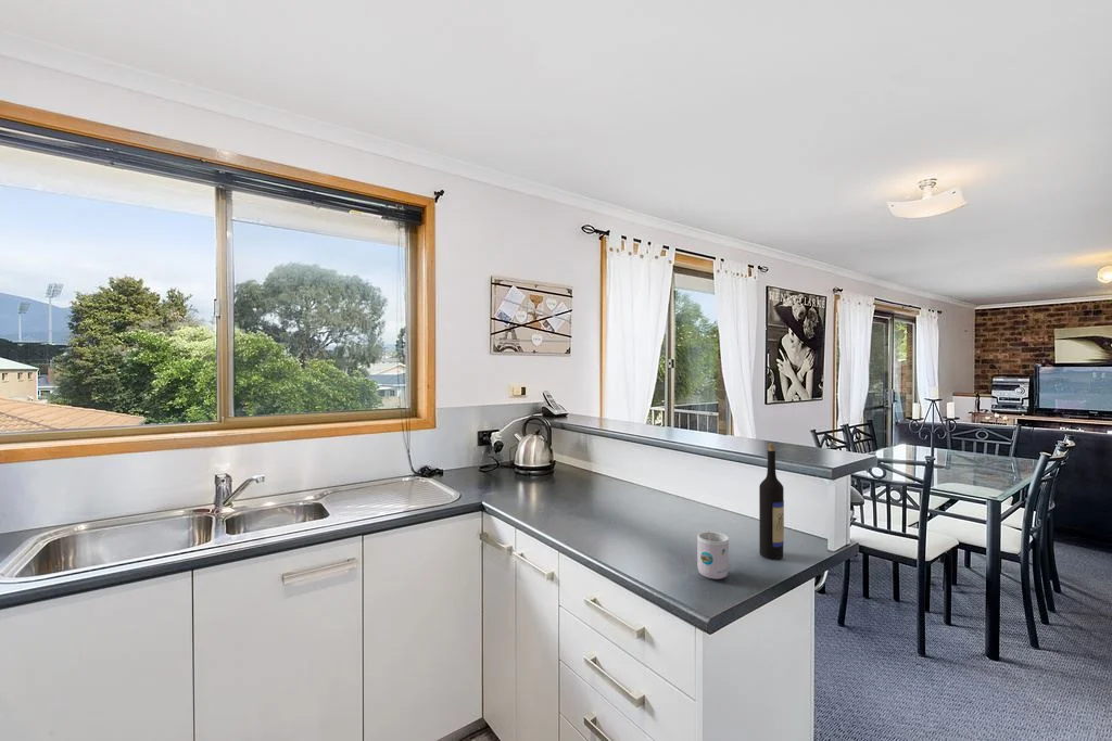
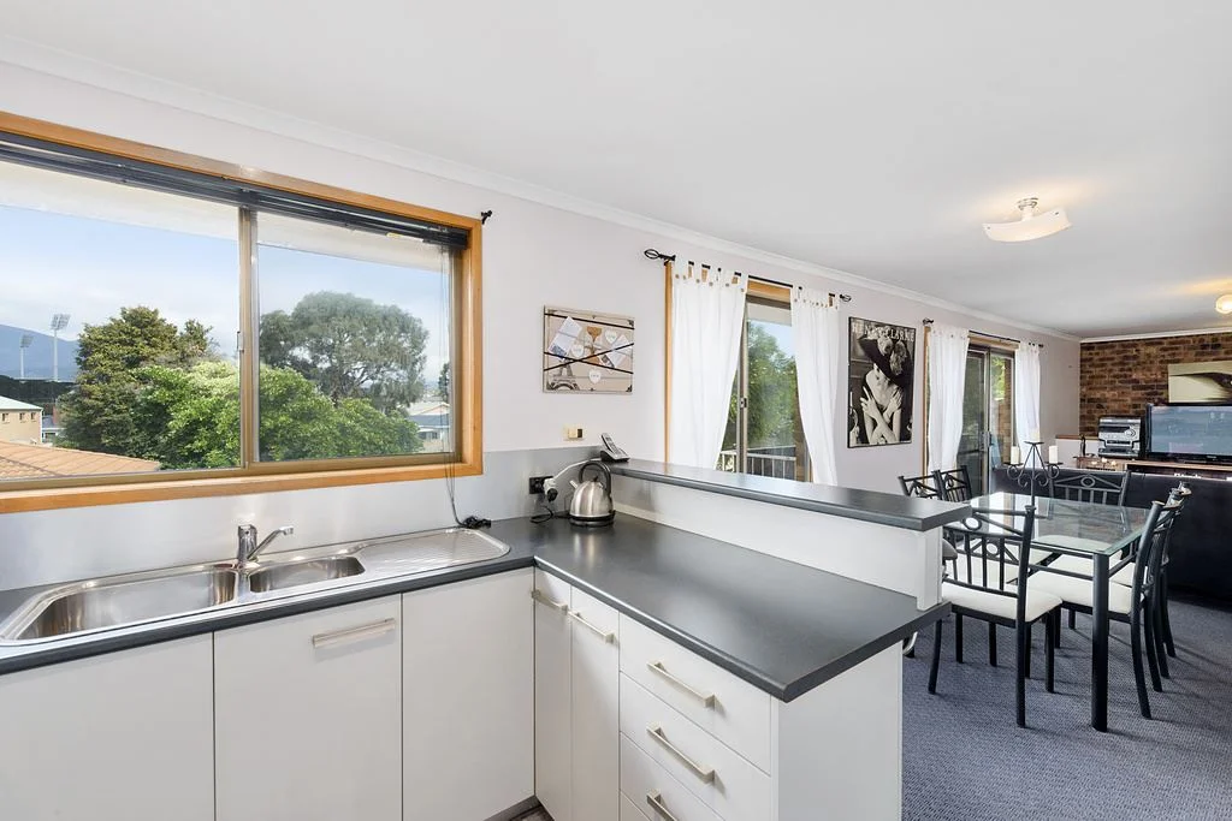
- mug (713, 549)
- wine bottle (771, 499)
